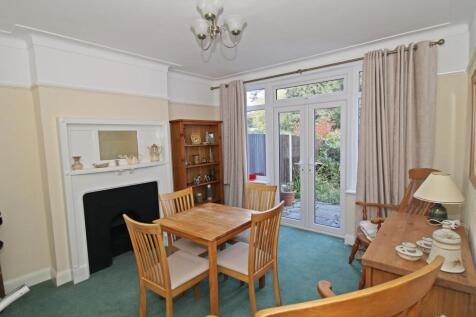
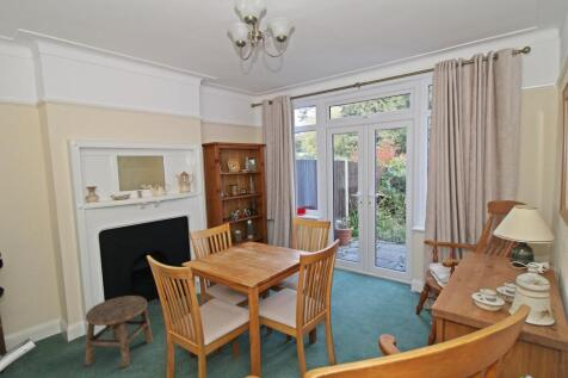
+ stool (119, 329)
